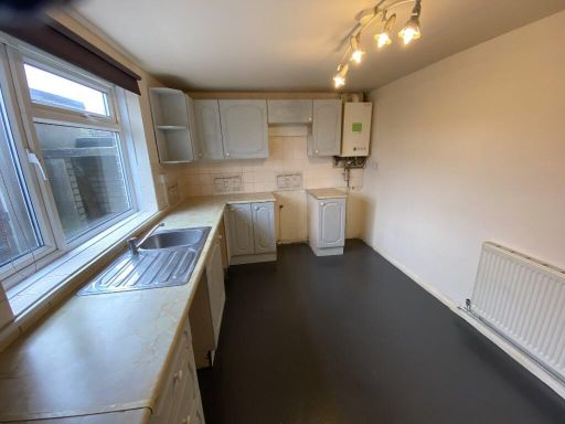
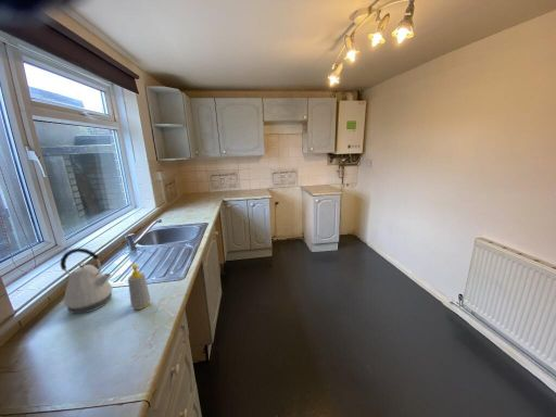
+ kettle (86, 277)
+ soap bottle (138, 285)
